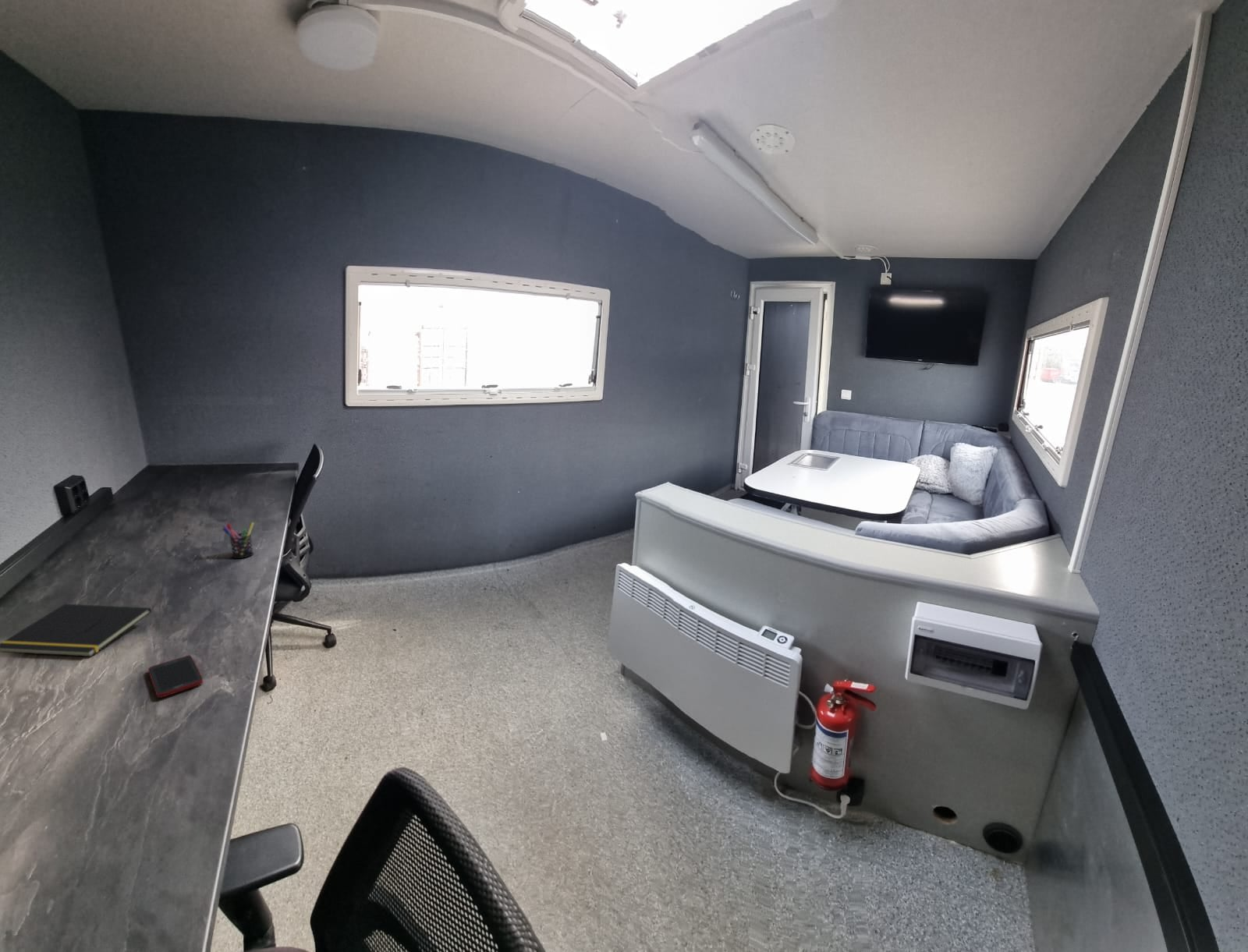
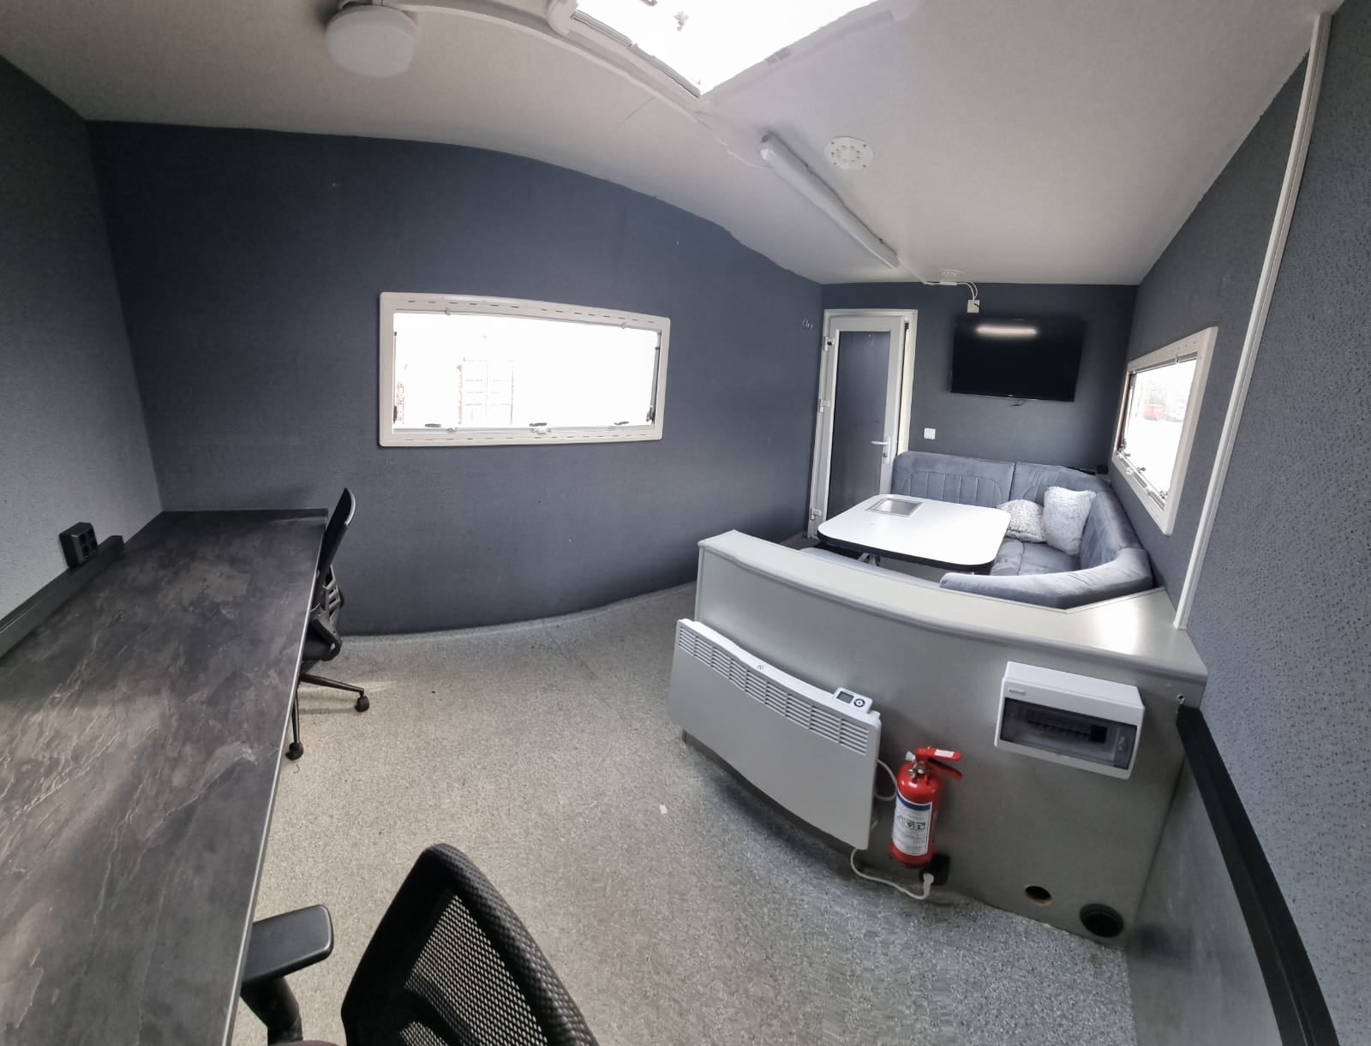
- notepad (76, 628)
- pen holder (240, 539)
- cell phone (175, 675)
